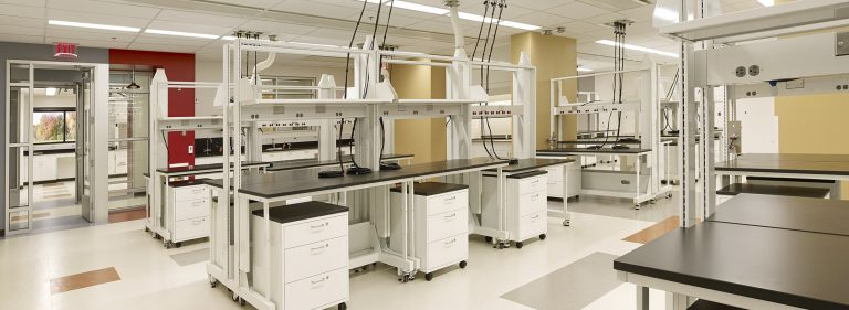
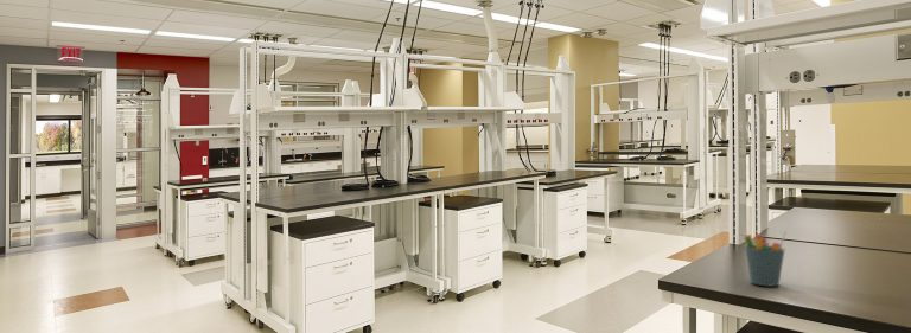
+ pen holder (764, 256)
